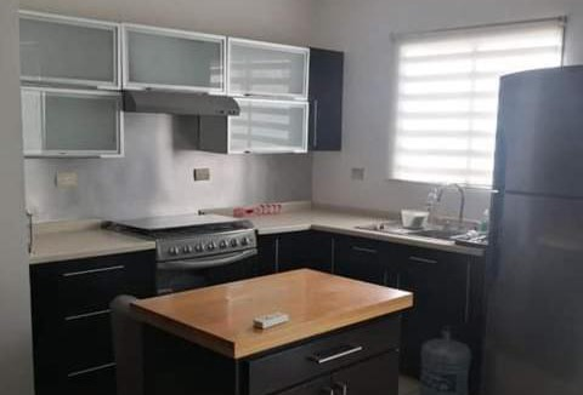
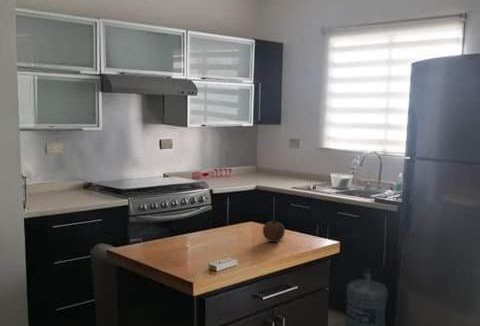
+ fruit (273, 229)
